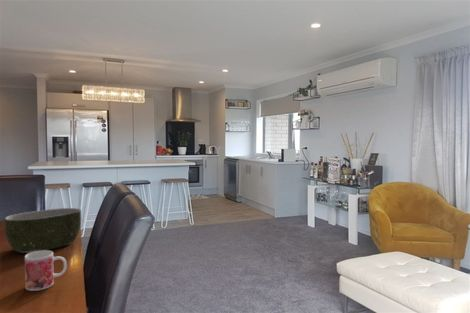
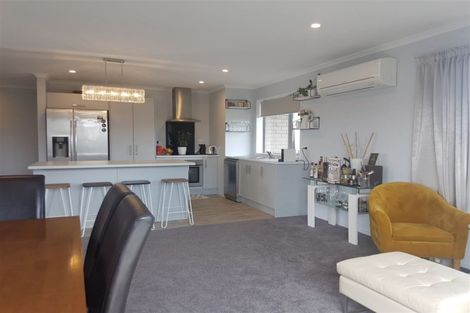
- bowl (45, 229)
- mug (46, 269)
